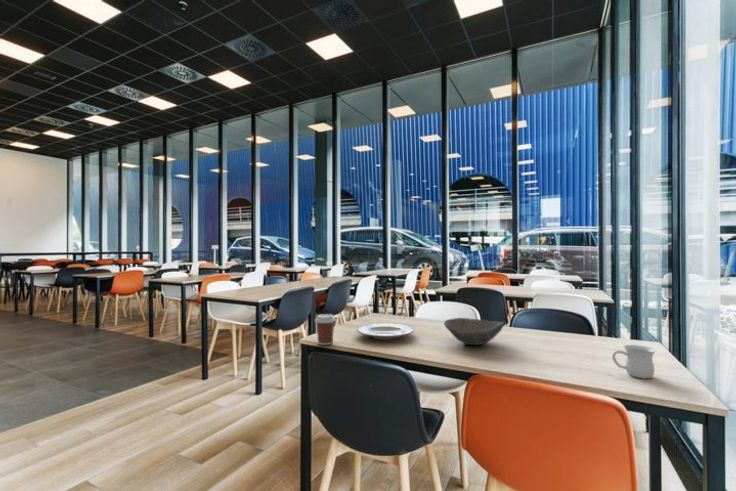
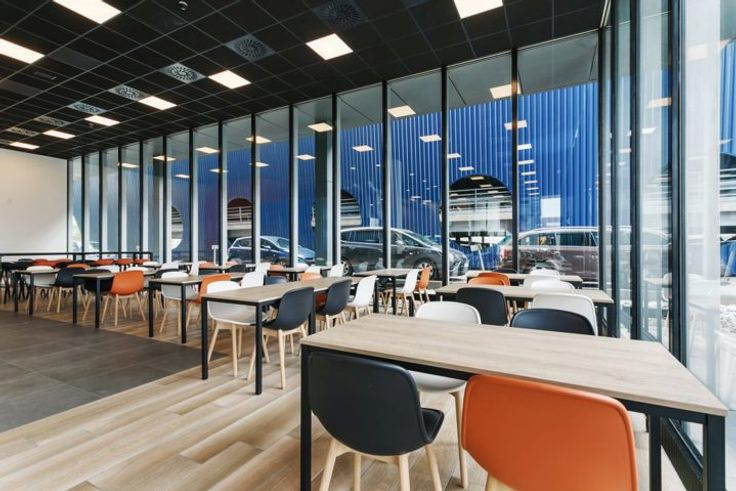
- coffee cup (325, 329)
- plate (385, 332)
- bowl (473, 332)
- mug (633, 361)
